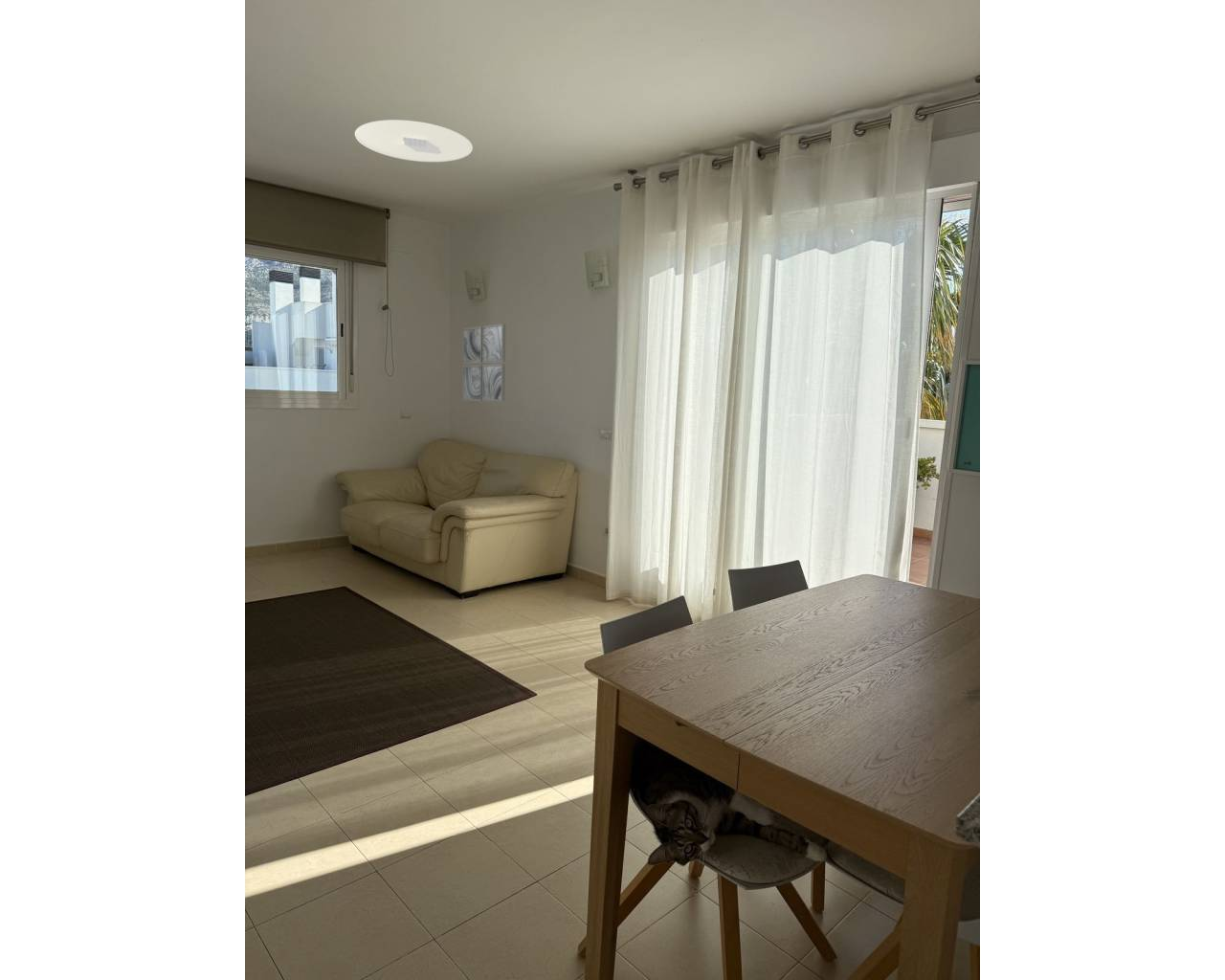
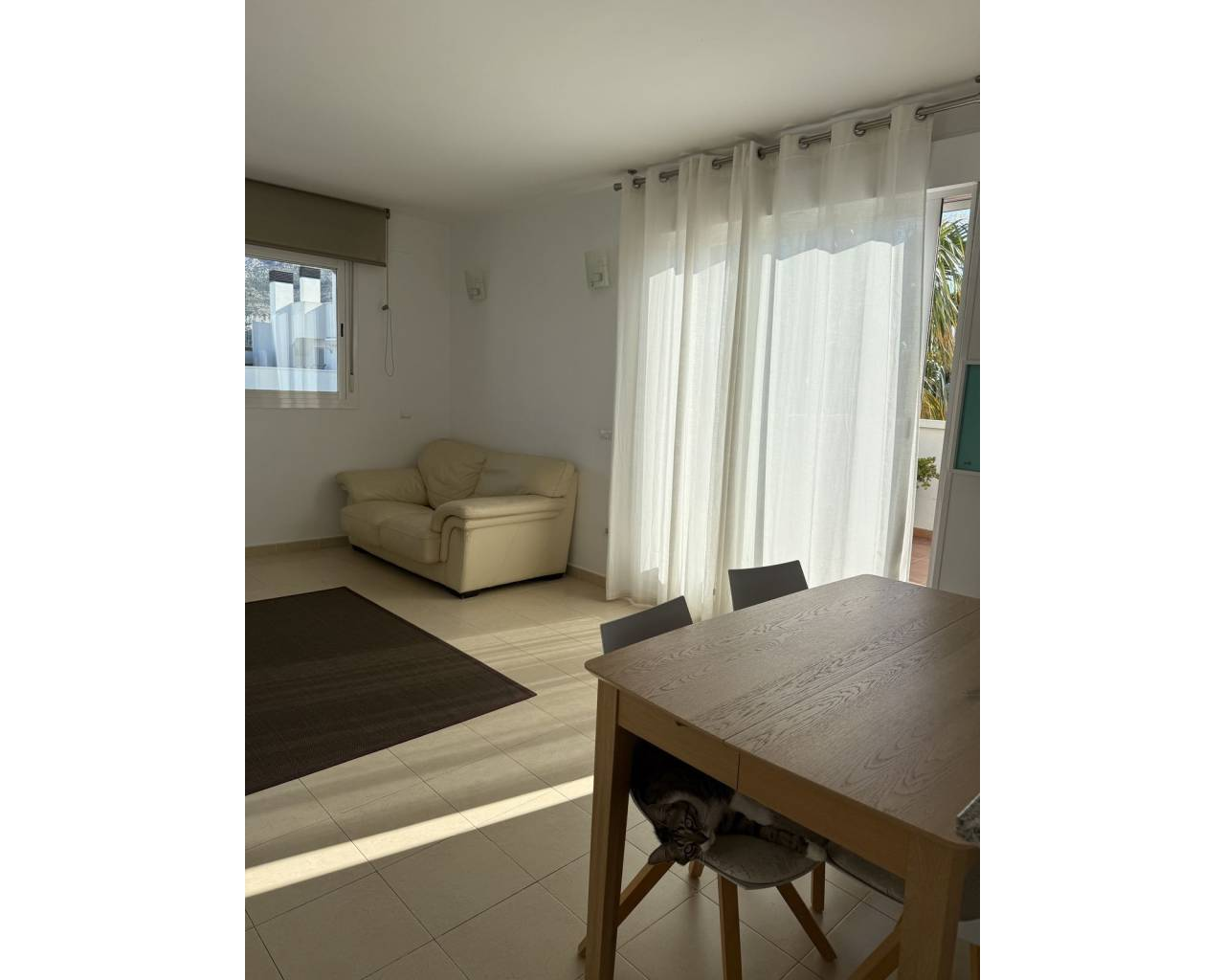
- ceiling light (414, 136)
- wall art (482, 365)
